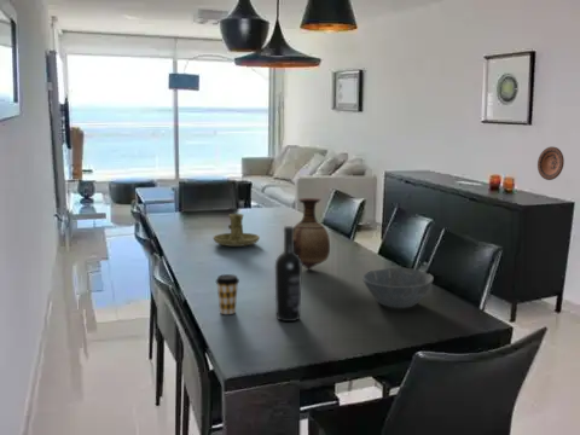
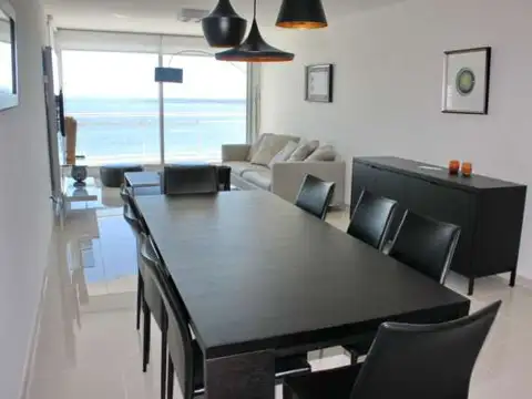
- vase (308, 233)
- candle holder (237, 230)
- wine bottle (288, 272)
- decorative plate (550, 163)
- bowl (396, 289)
- coffee cup (227, 294)
